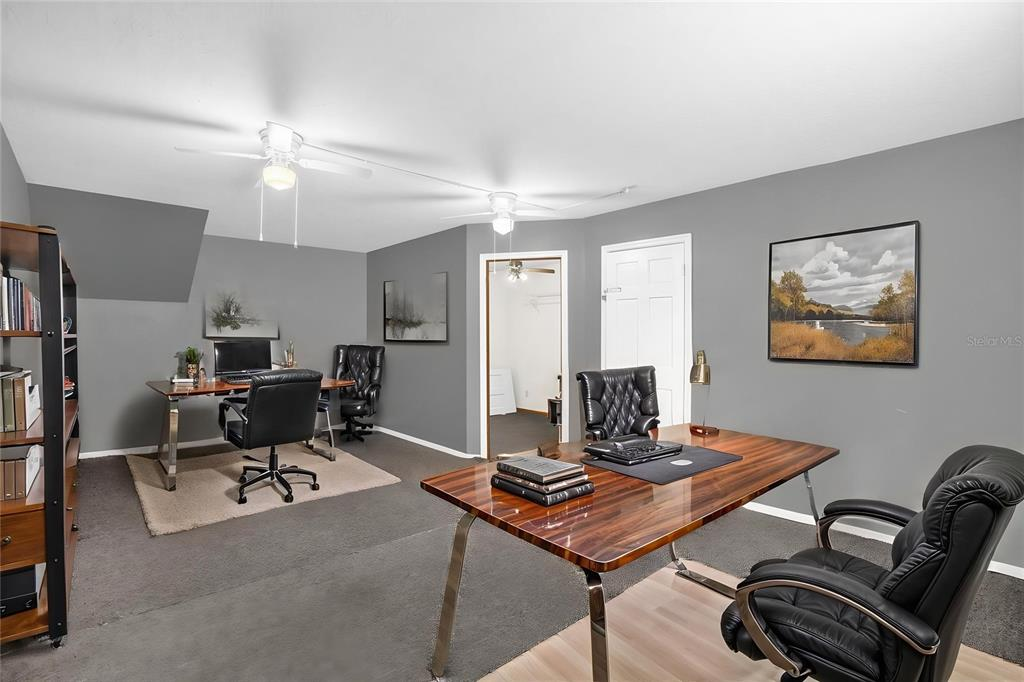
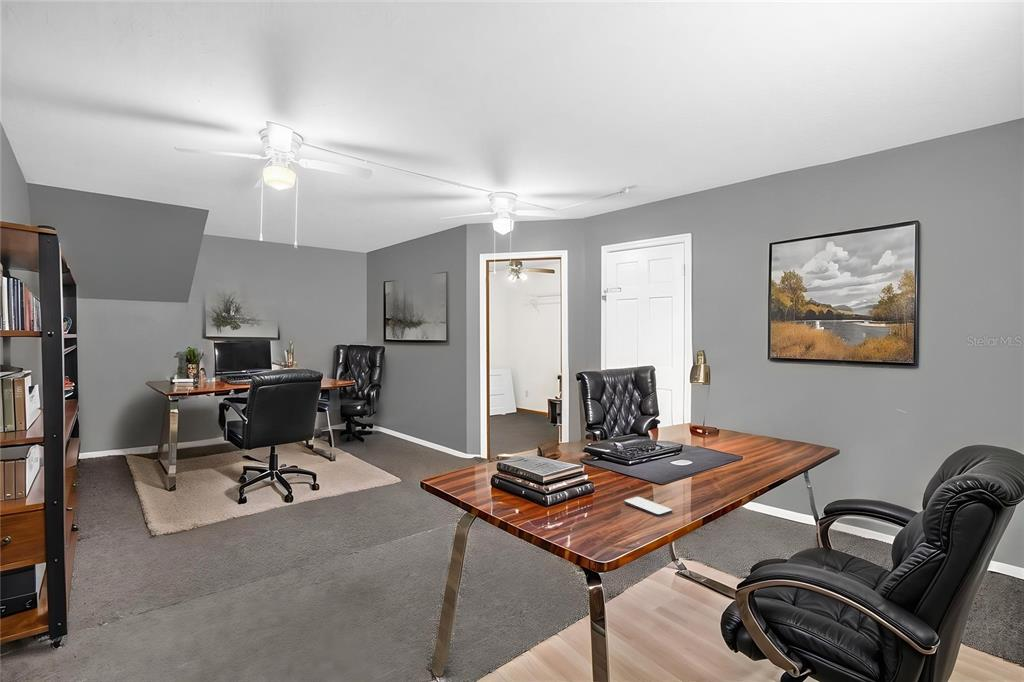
+ smartphone (647, 506)
